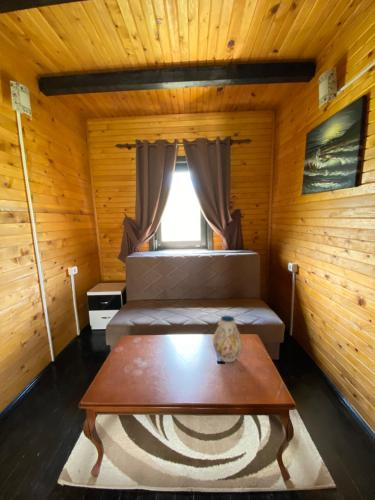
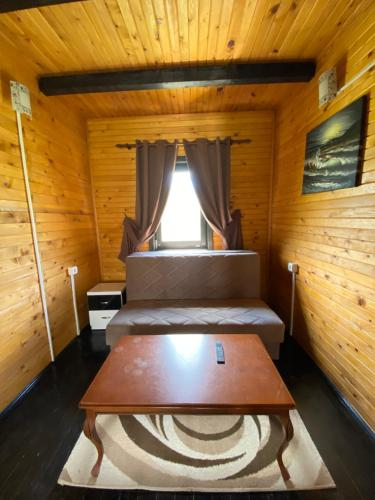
- vase (227, 338)
